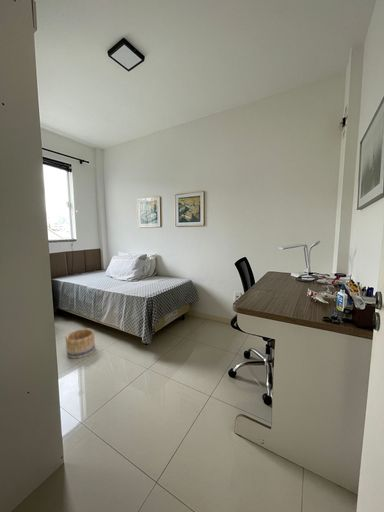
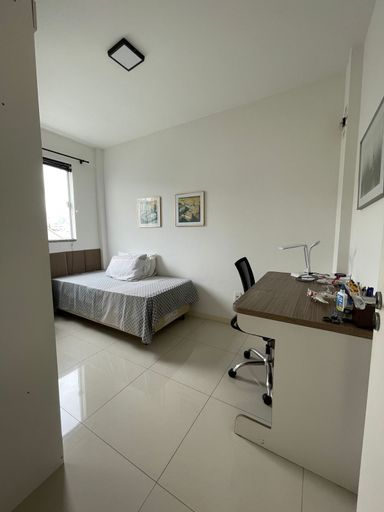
- basket (80, 342)
